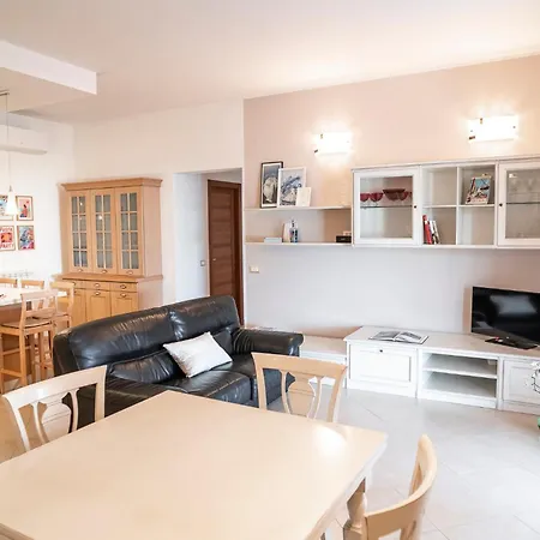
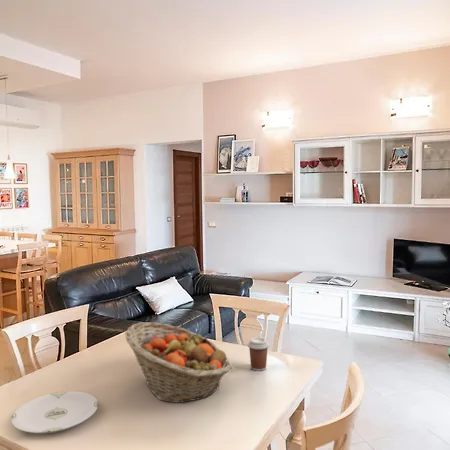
+ coffee cup (258, 353)
+ fruit basket (177, 356)
+ plate (56, 412)
